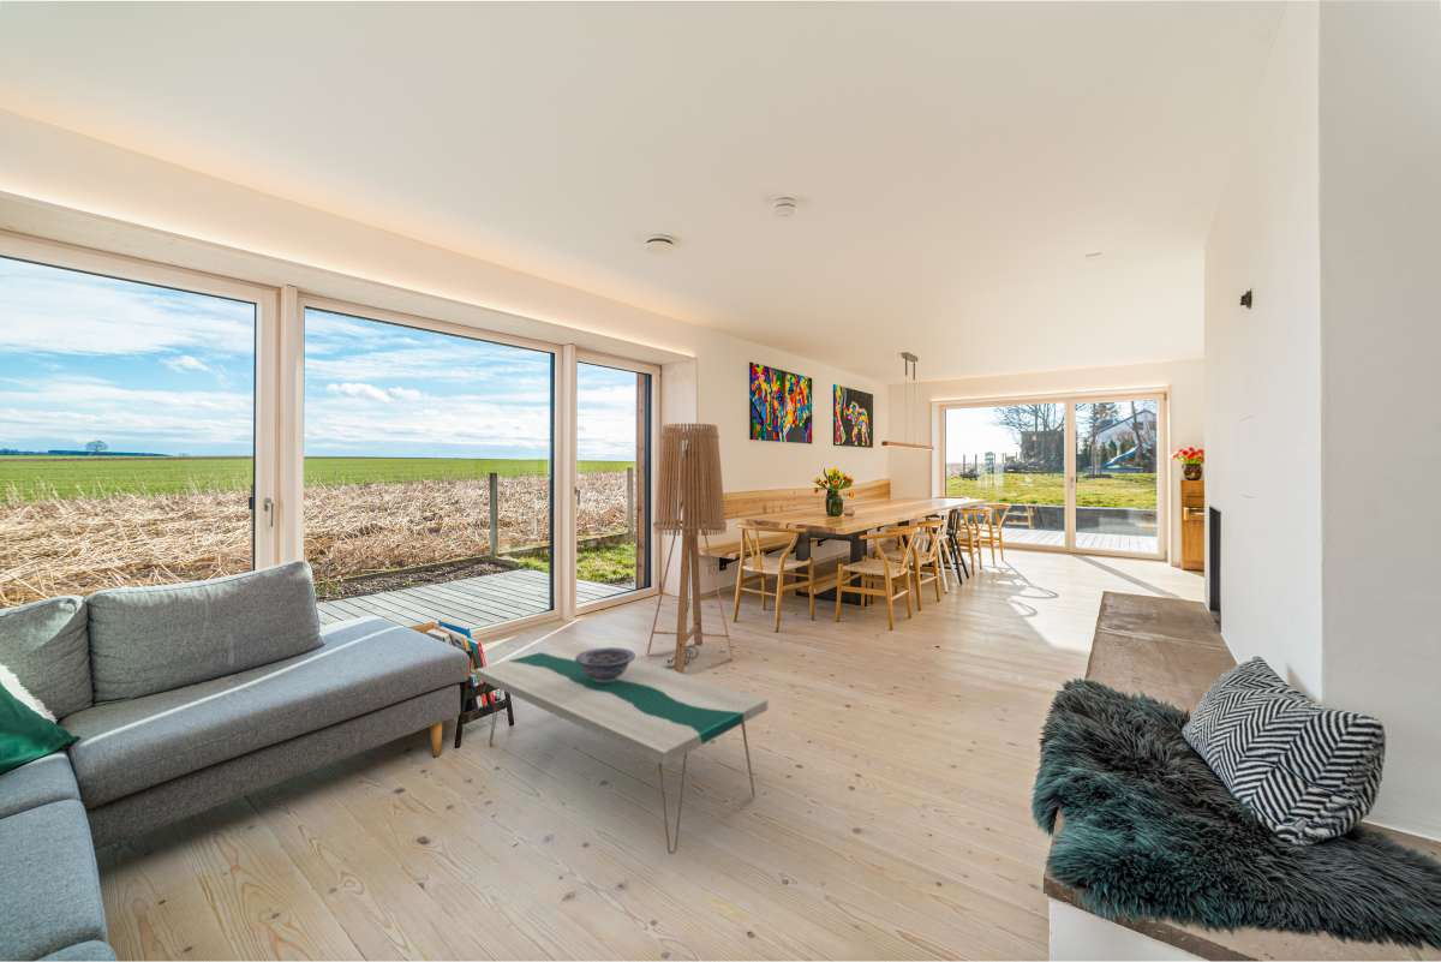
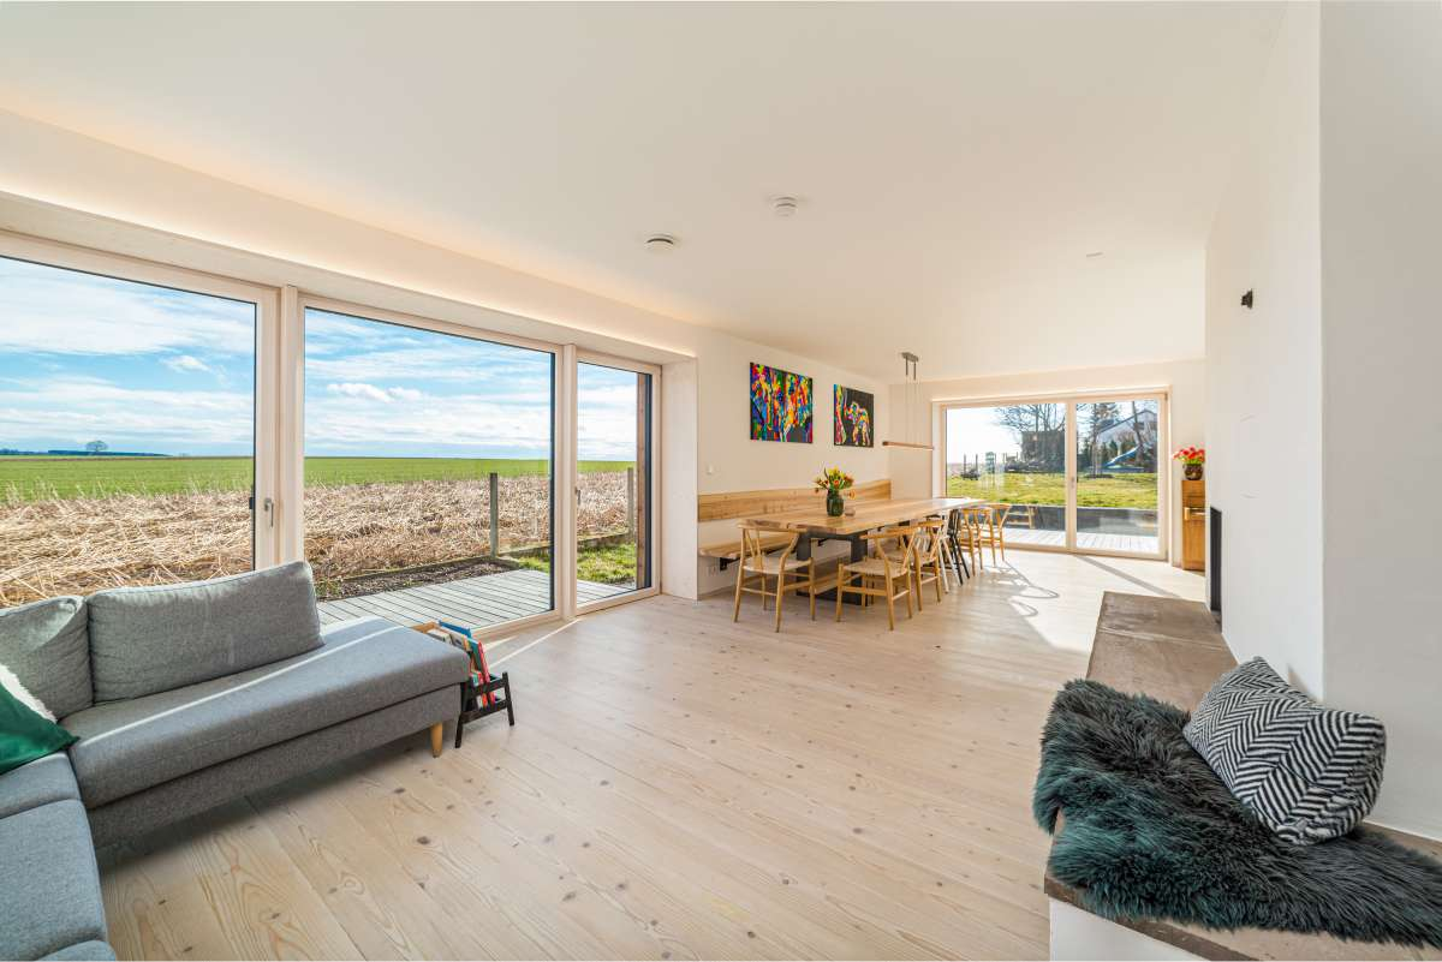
- floor lamp (689, 542)
- coffee table (610, 725)
- decorative bowl (605, 667)
